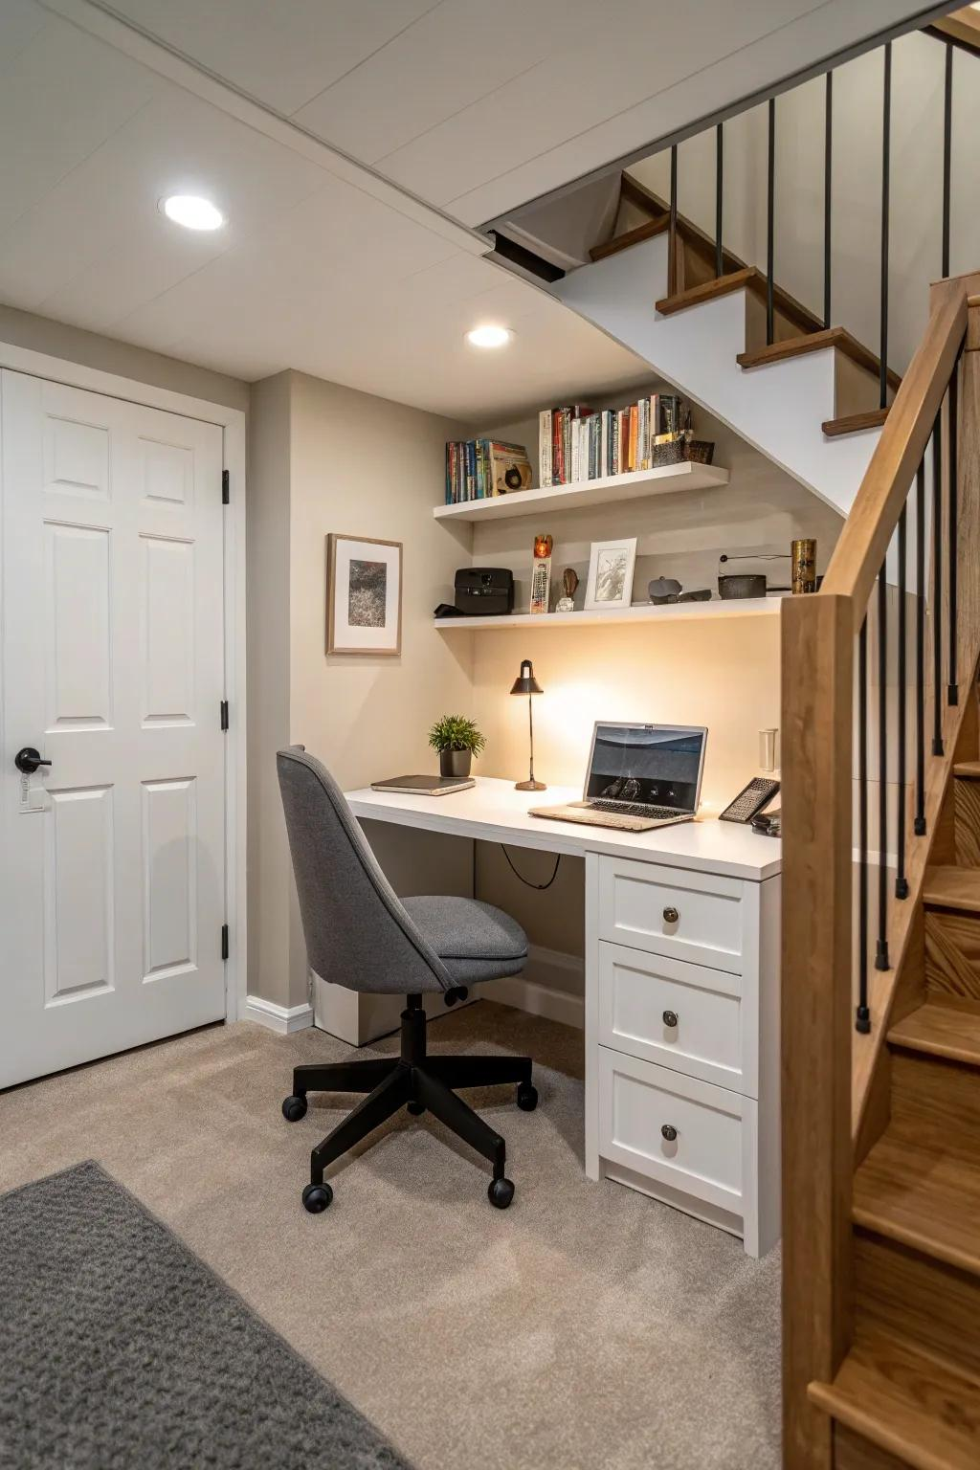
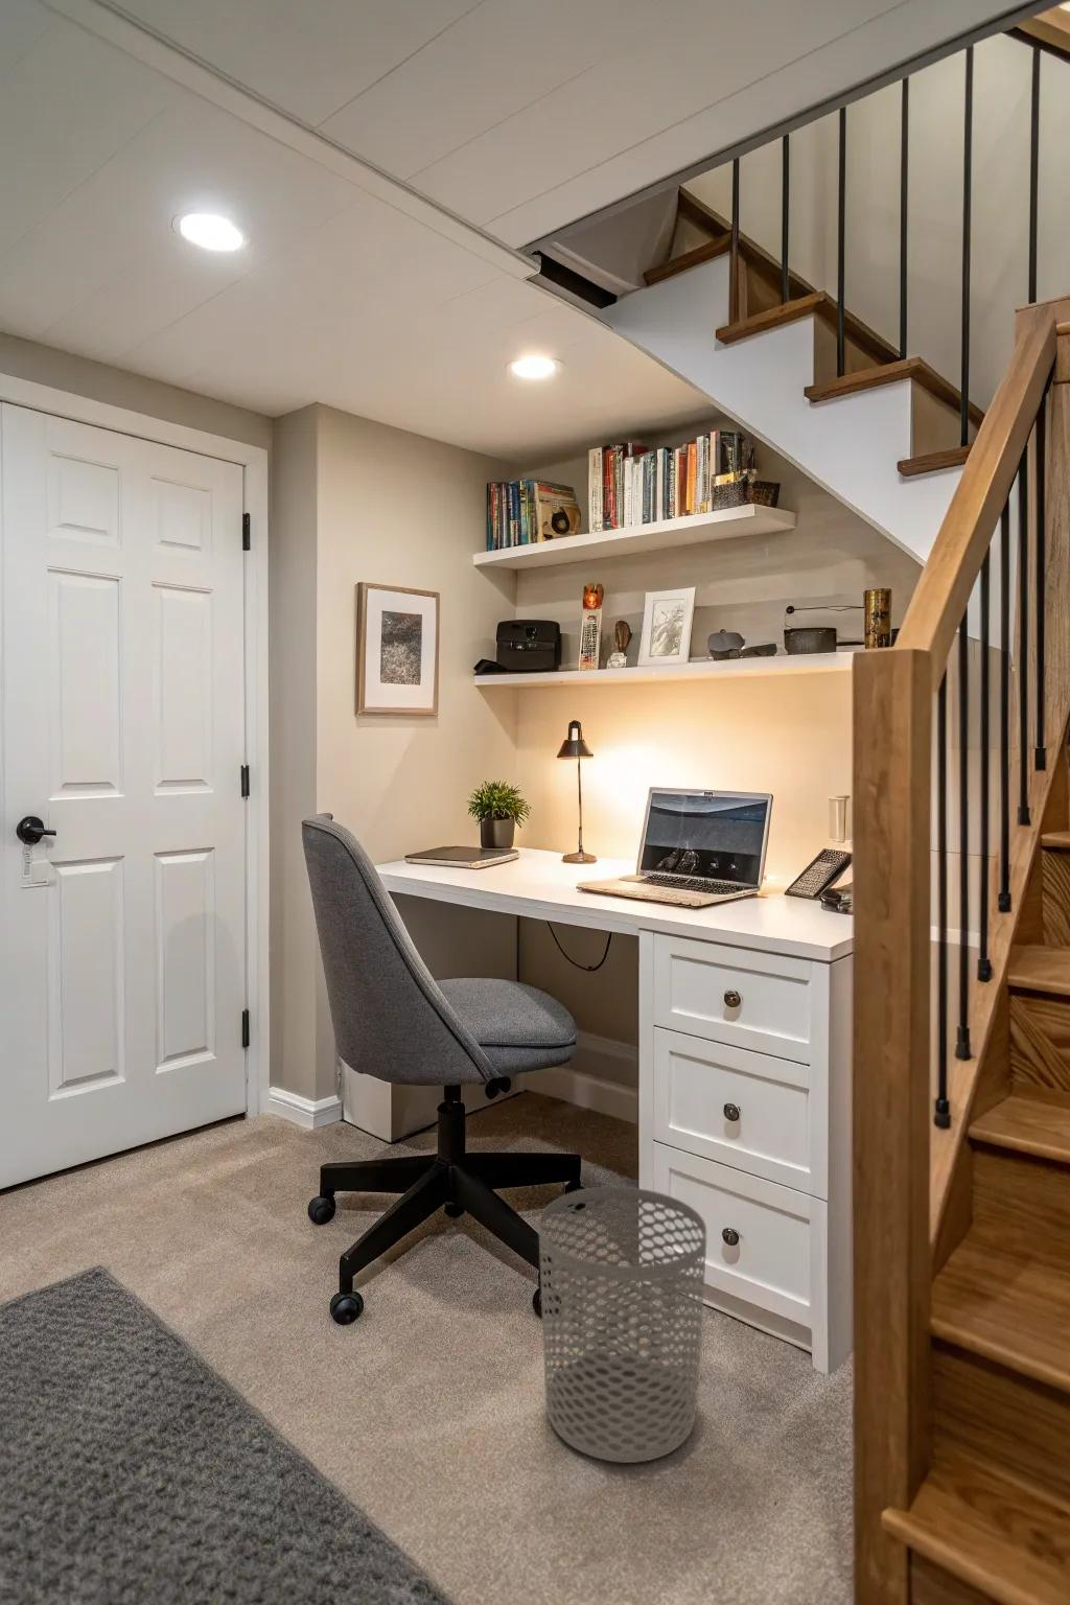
+ waste bin (621, 1317)
